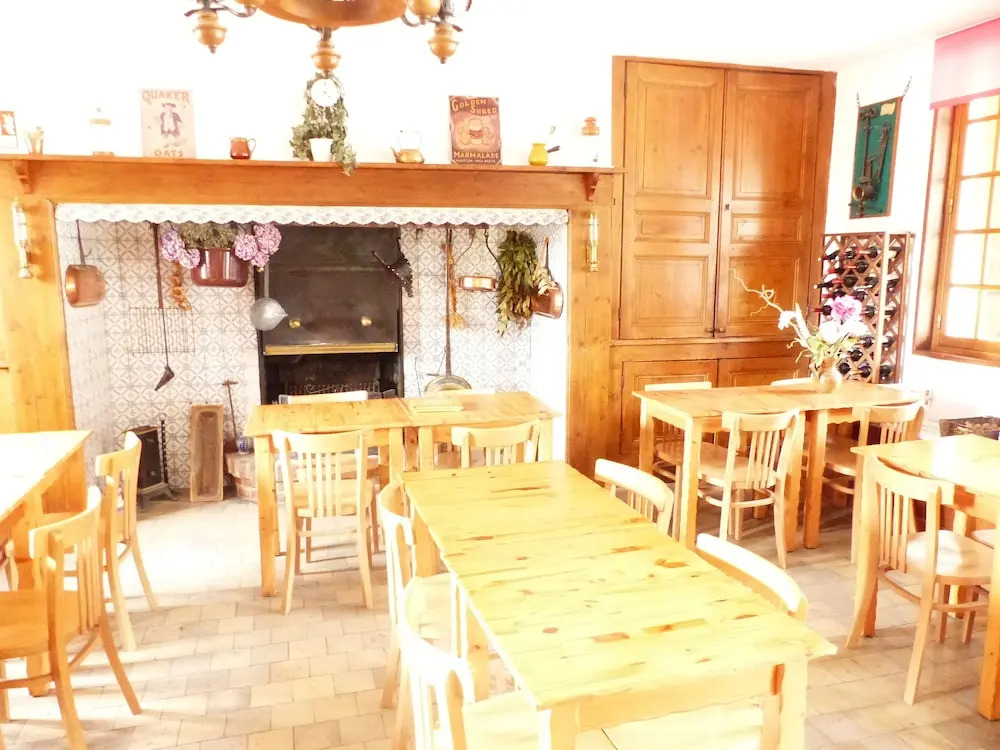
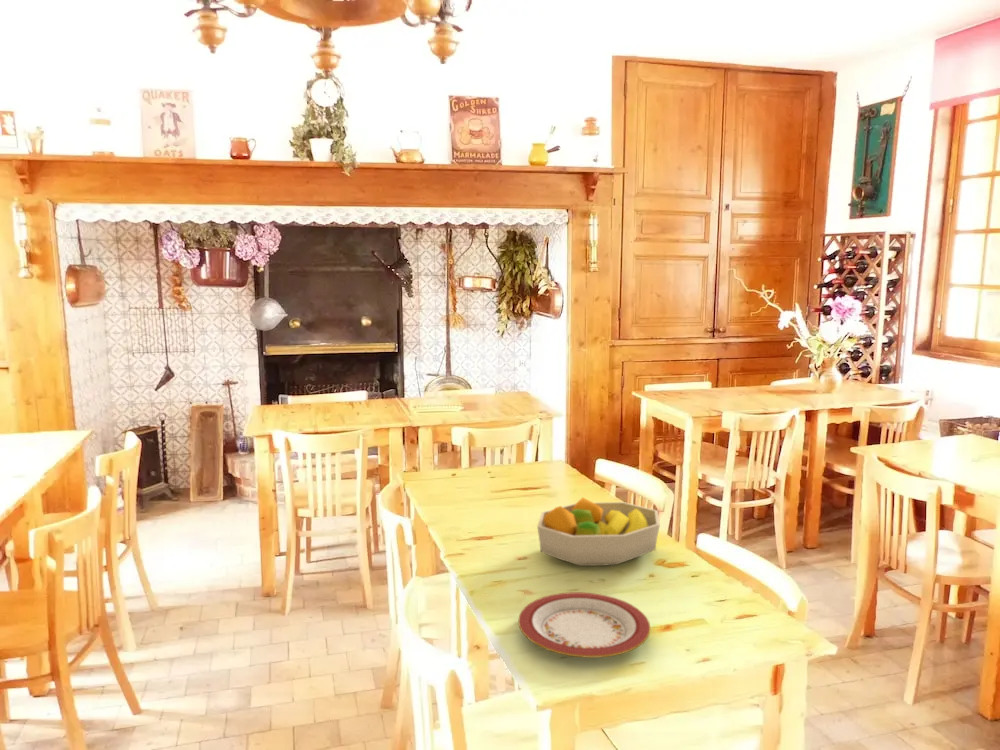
+ plate (583, 626)
+ fruit bowl (599, 527)
